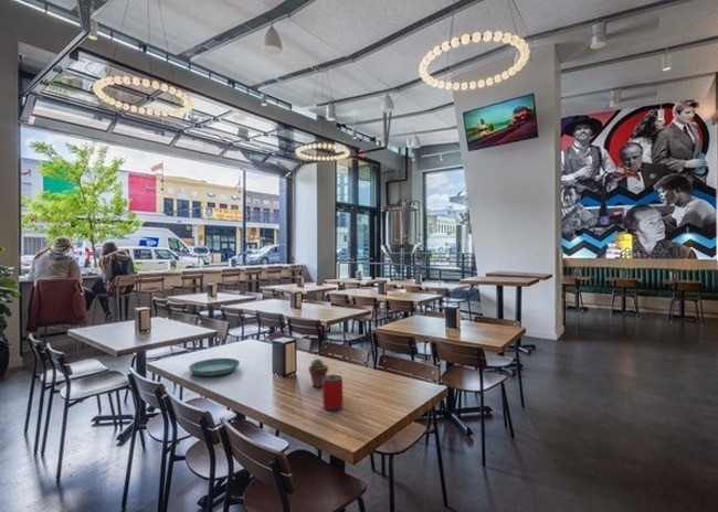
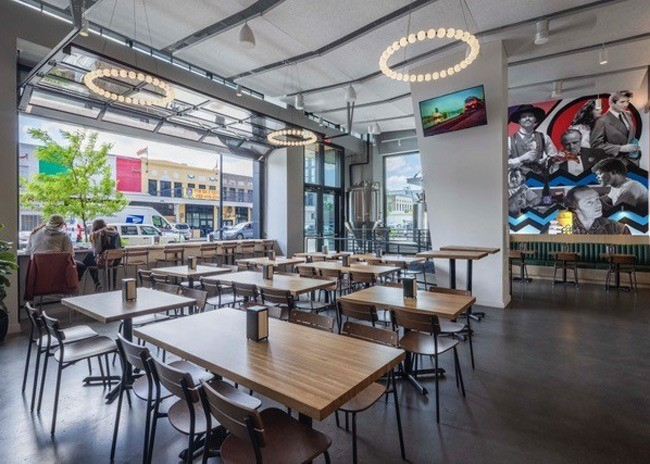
- potted succulent (318, 371)
- beverage can (332, 392)
- saucer (214, 366)
